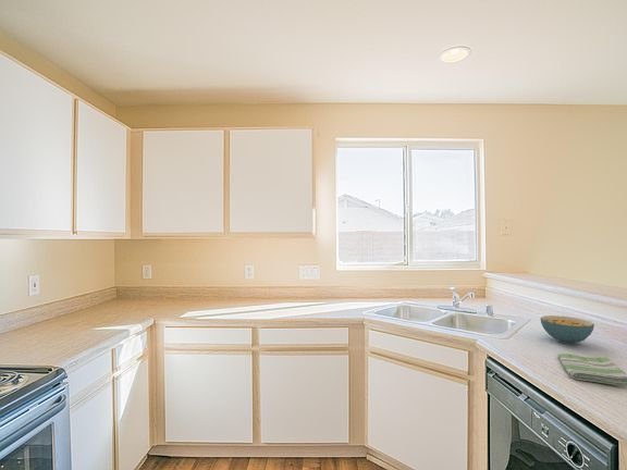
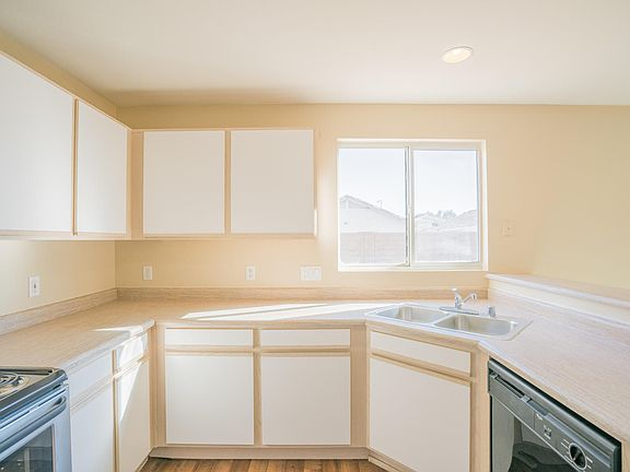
- dish towel (591, 367)
- cereal bowl (566, 331)
